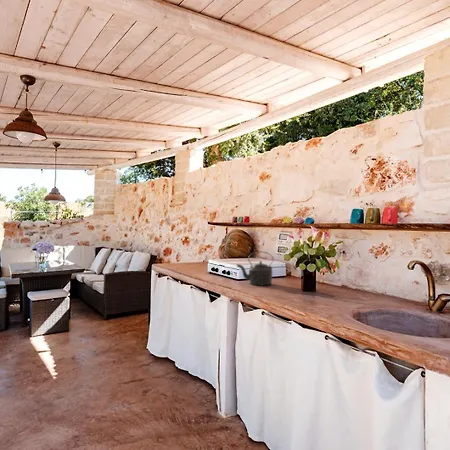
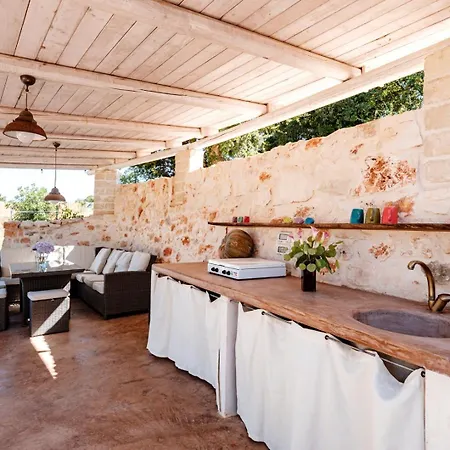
- kettle (254, 267)
